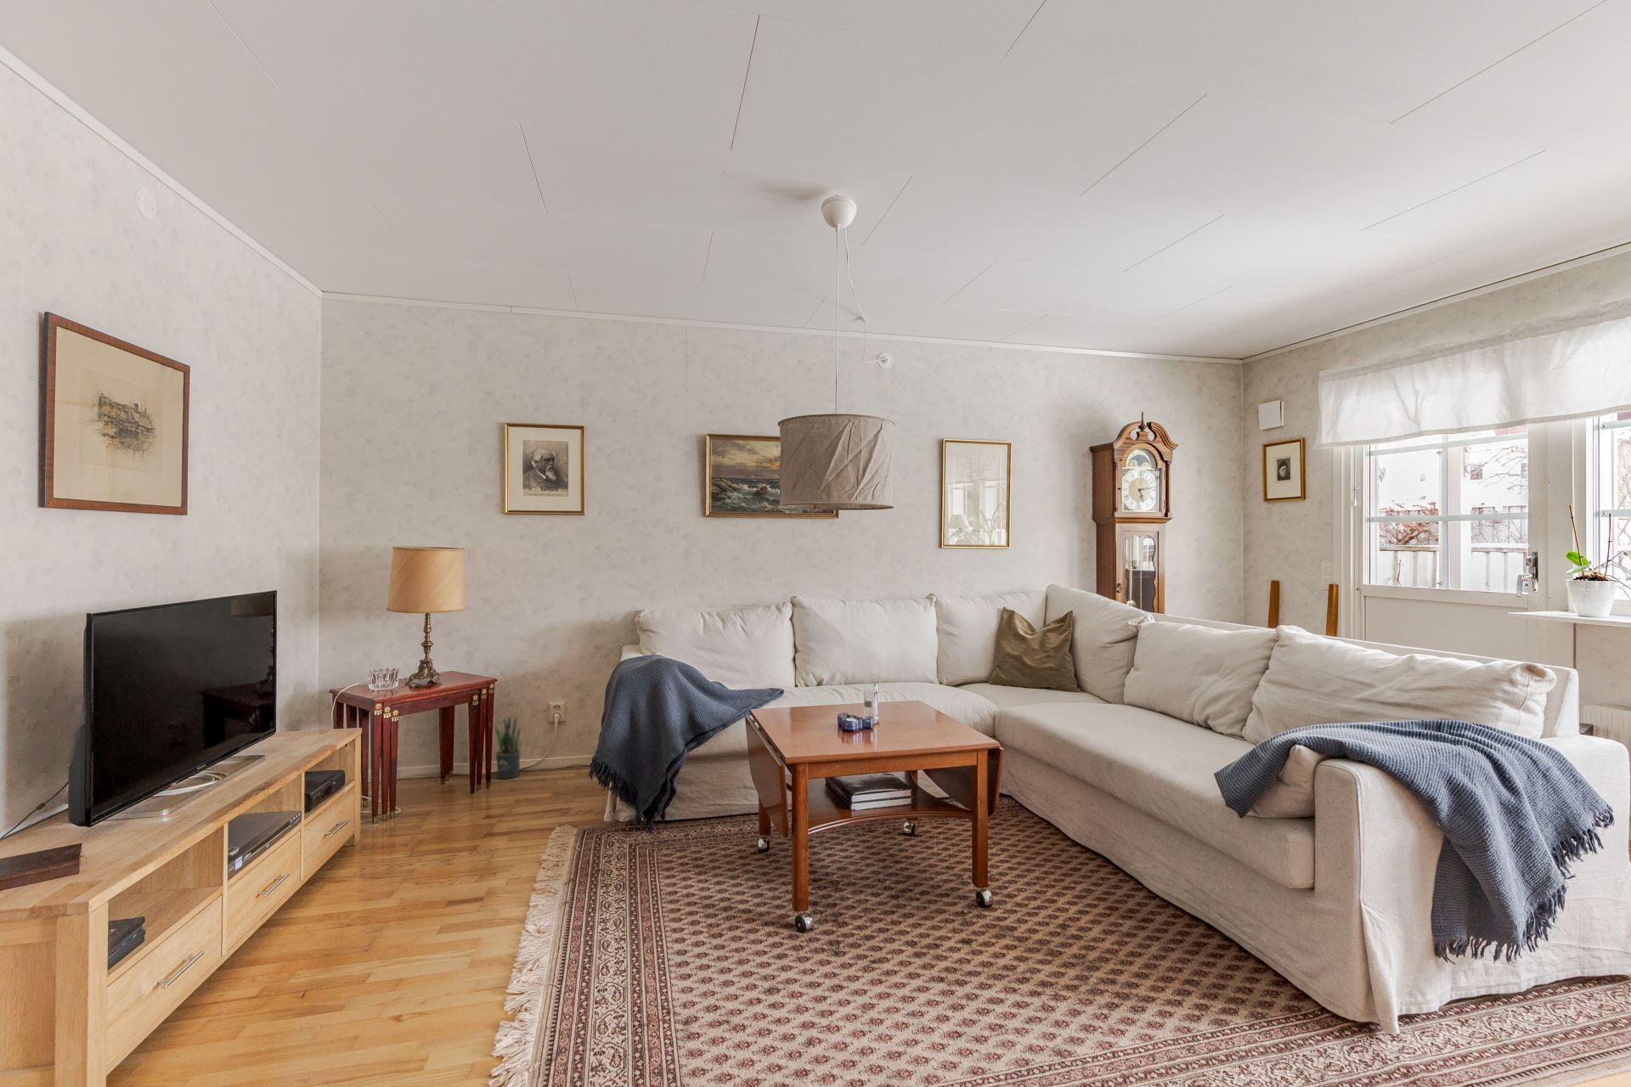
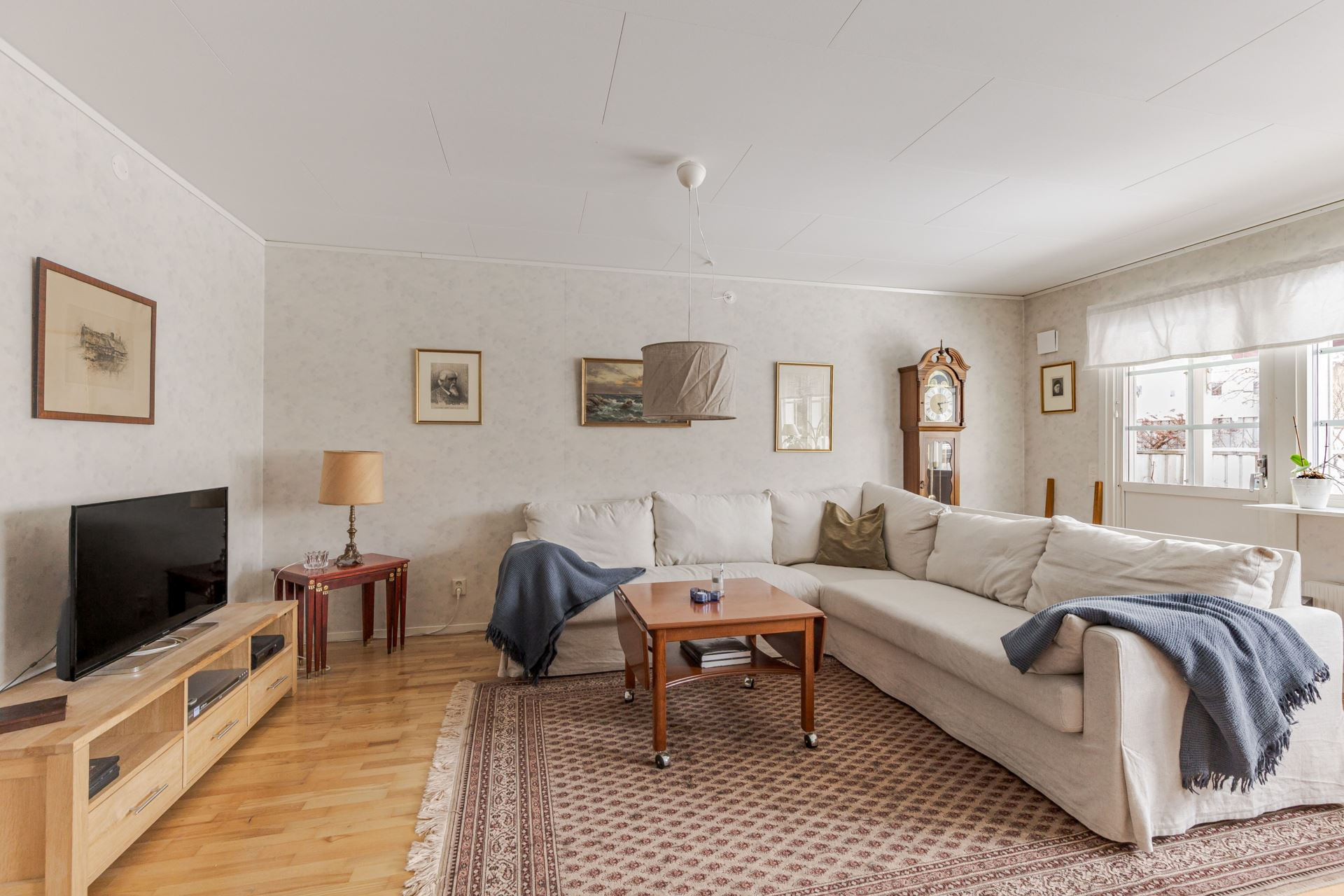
- potted plant (508, 746)
